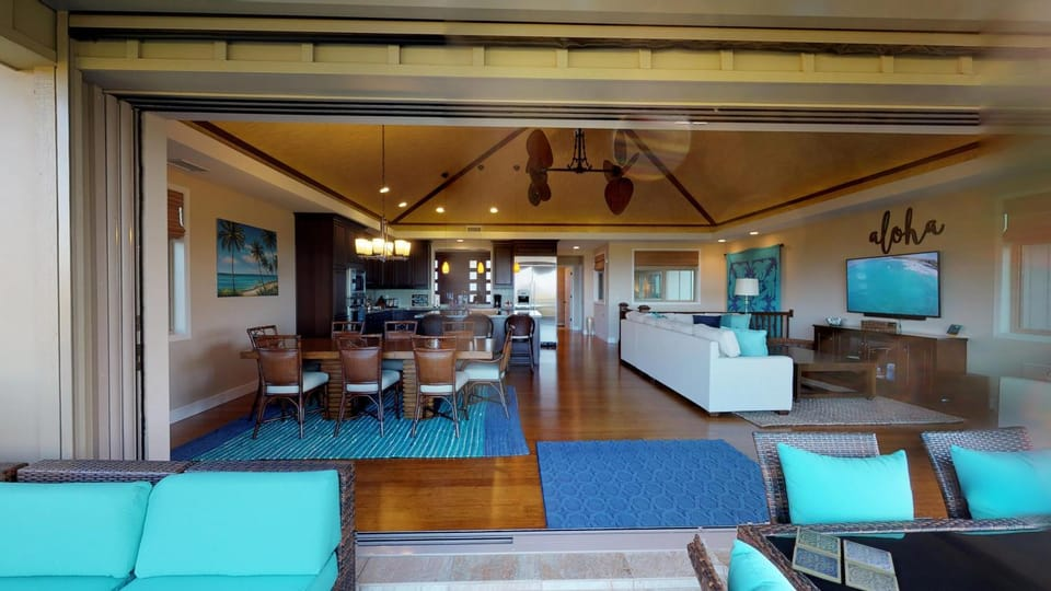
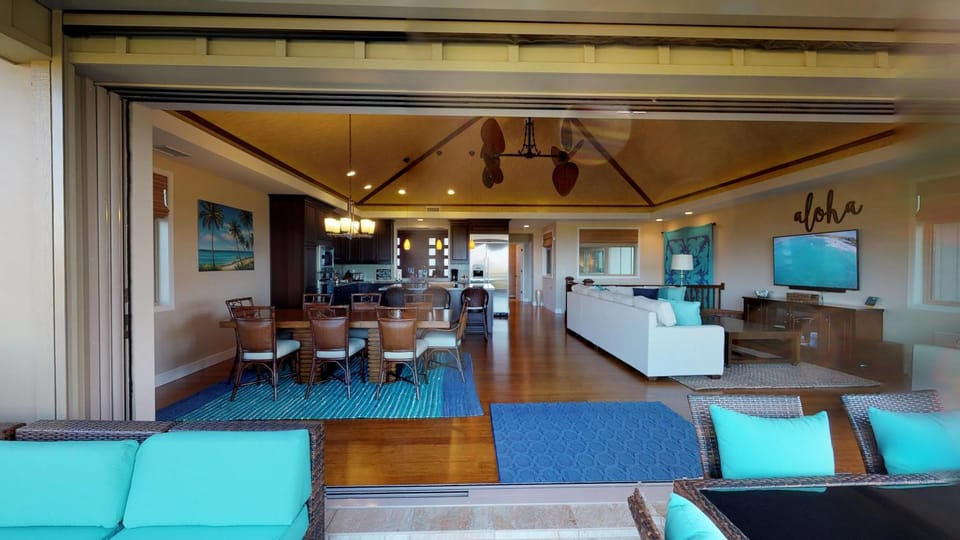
- drink coaster (844, 560)
